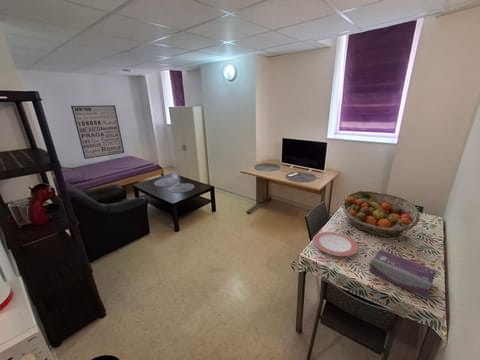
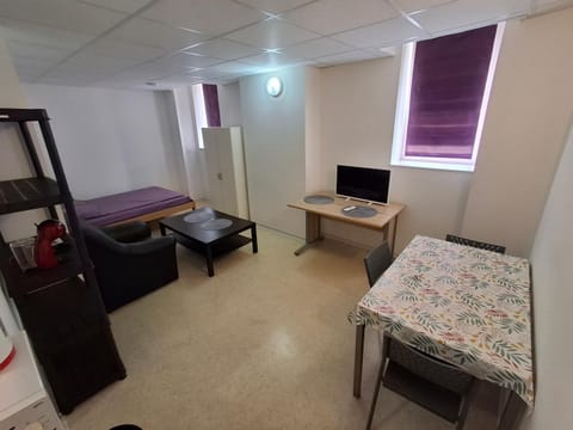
- fruit basket (376, 212)
- plate (334, 243)
- wall art (100, 131)
- tissue box (401, 270)
